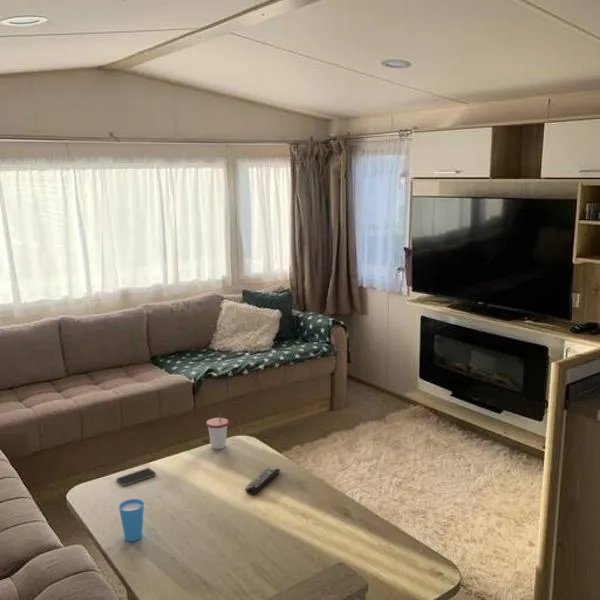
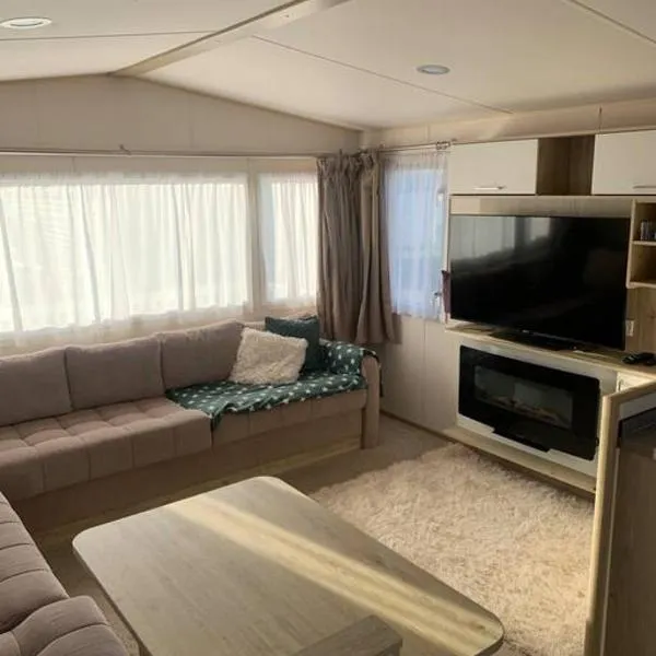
- cup (132, 521)
- remote control (263, 479)
- cup (217, 430)
- smartphone (136, 476)
